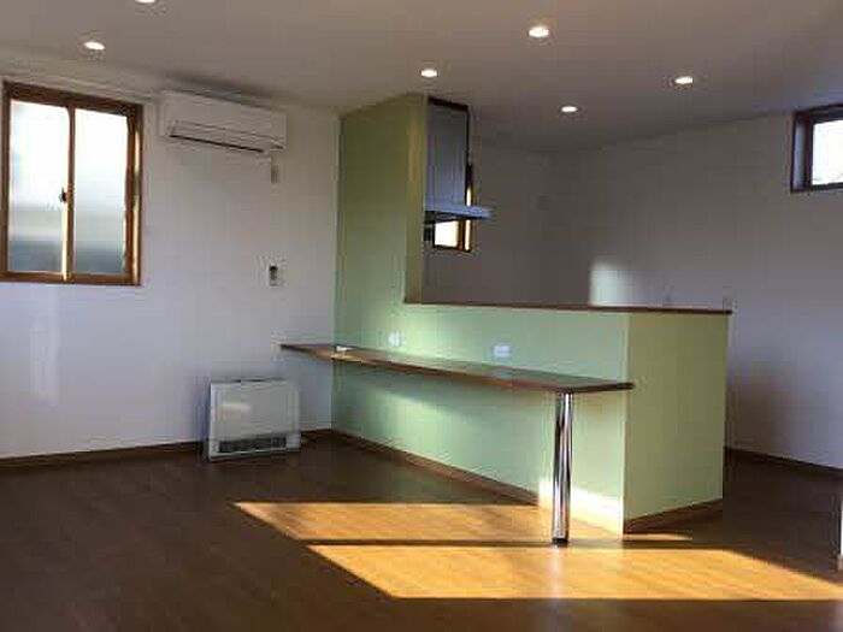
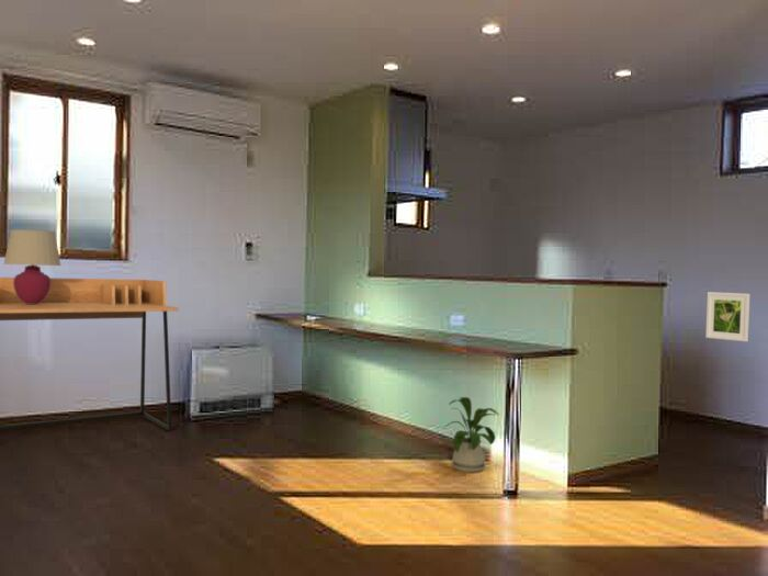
+ desk (75, 318)
+ table lamp (32, 267)
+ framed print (726, 316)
+ house plant (476, 430)
